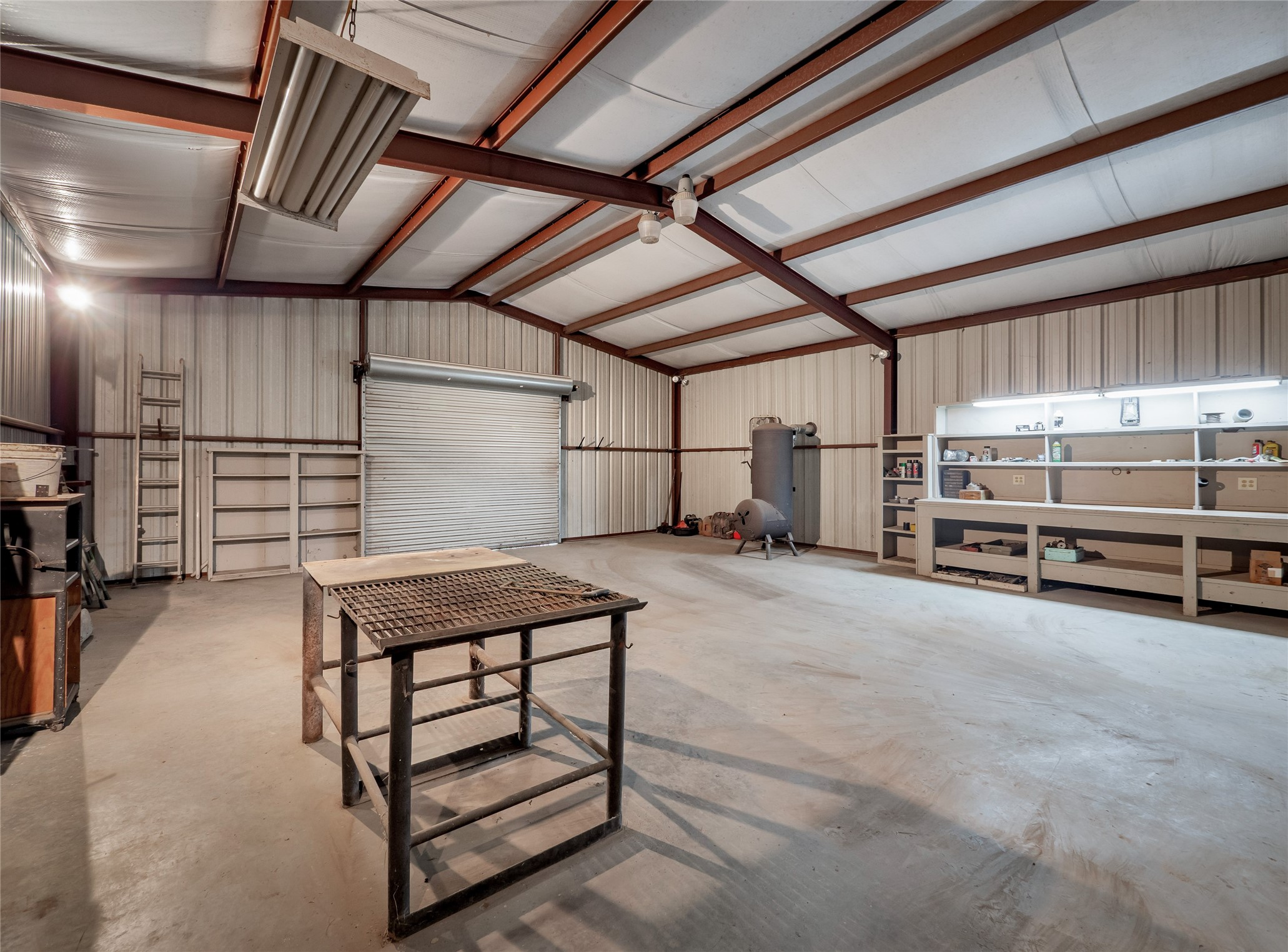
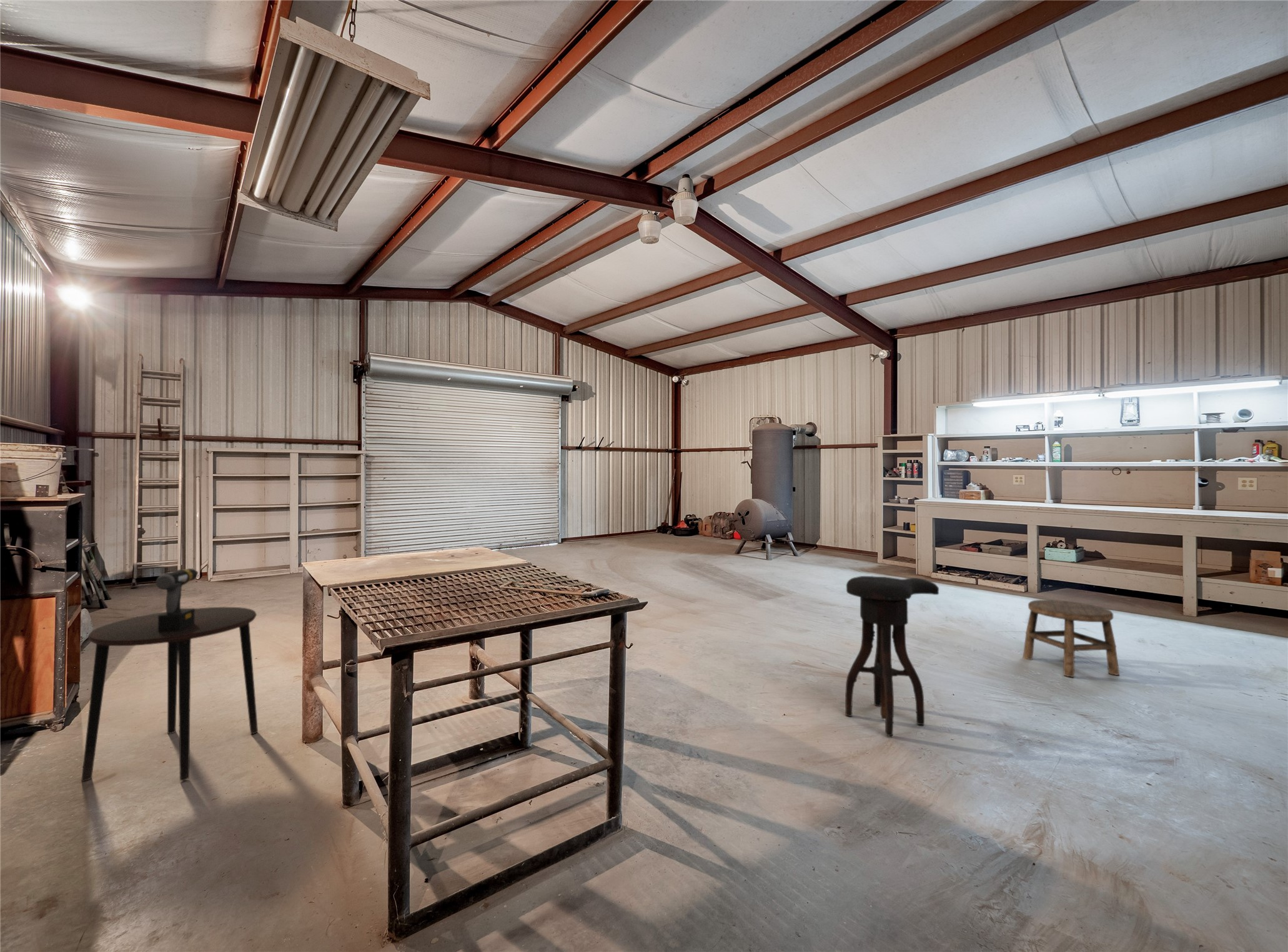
+ stool (891, 647)
+ power drill (181, 597)
+ stool (1069, 636)
+ side table (179, 688)
